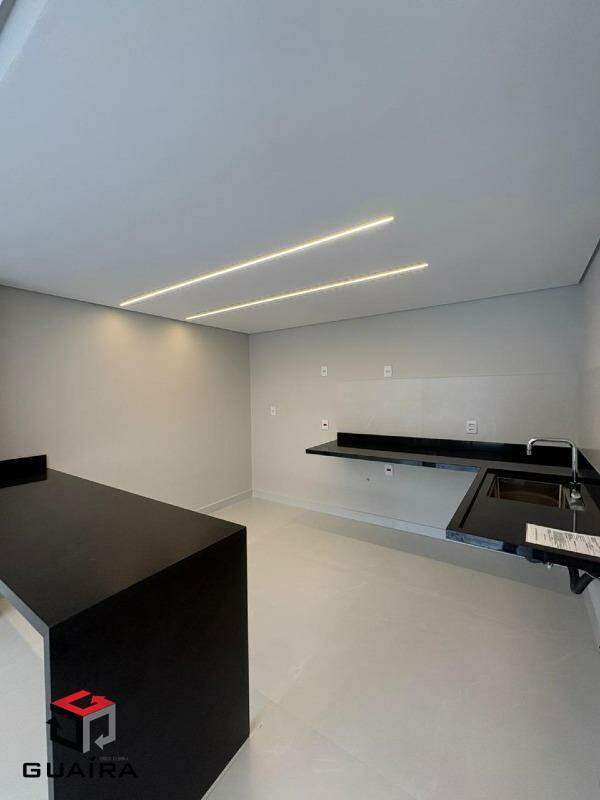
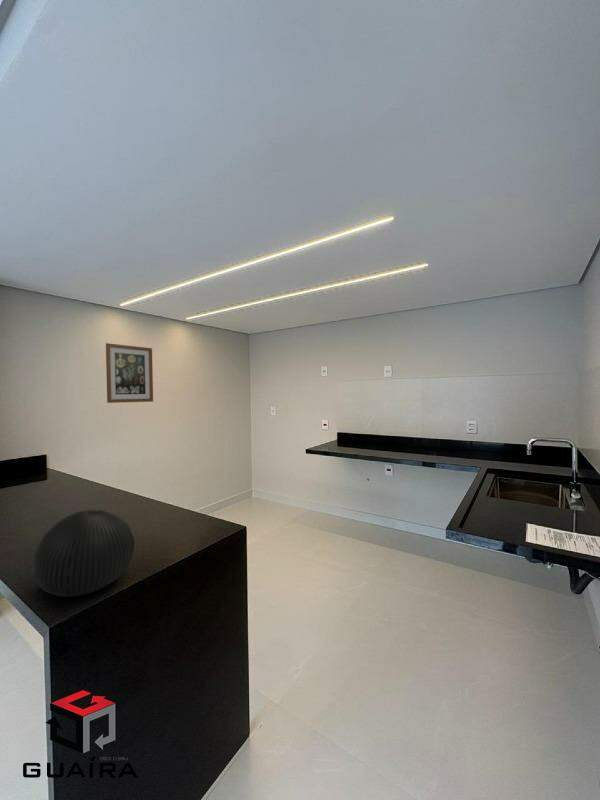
+ decorative ball (86, 547)
+ wall art (130, 374)
